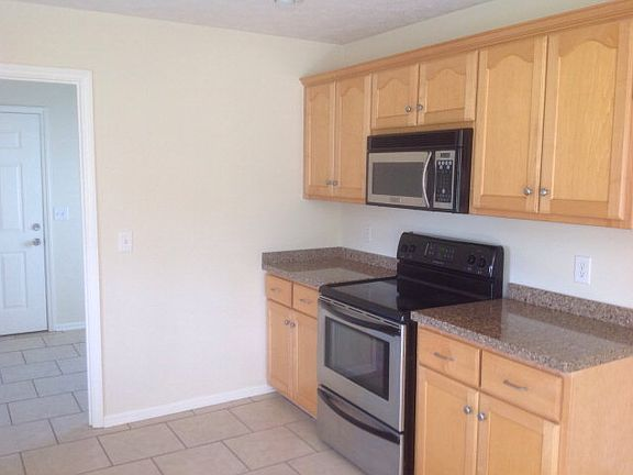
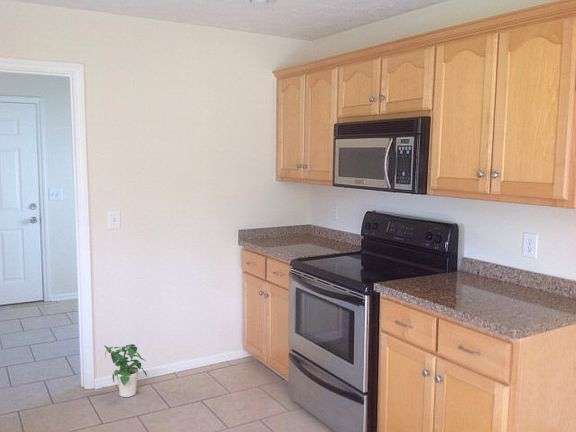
+ potted plant (126, 369)
